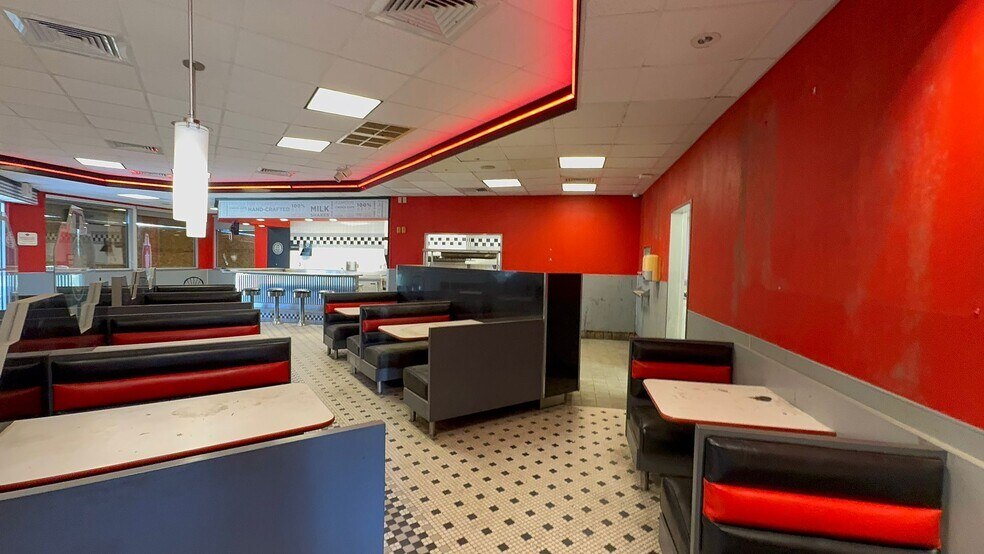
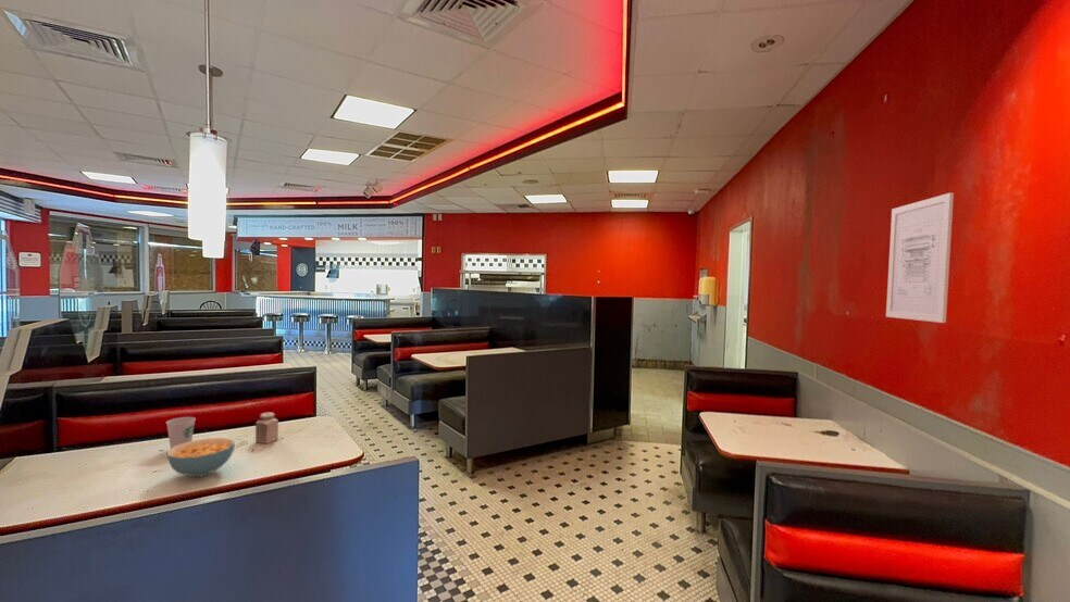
+ wall art (916, 261)
+ cereal bowl (201, 460)
+ paper cup (181, 434)
+ salt shaker (266, 427)
